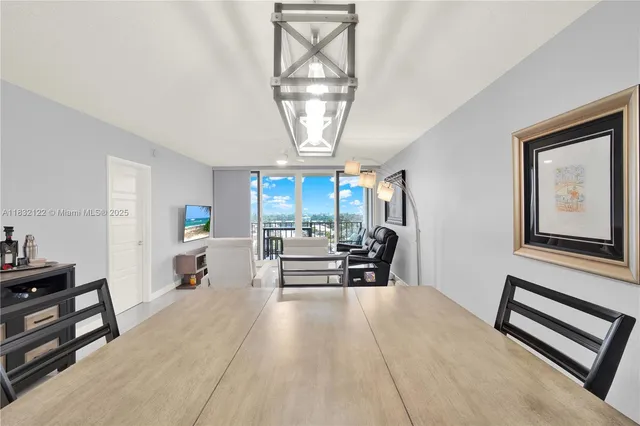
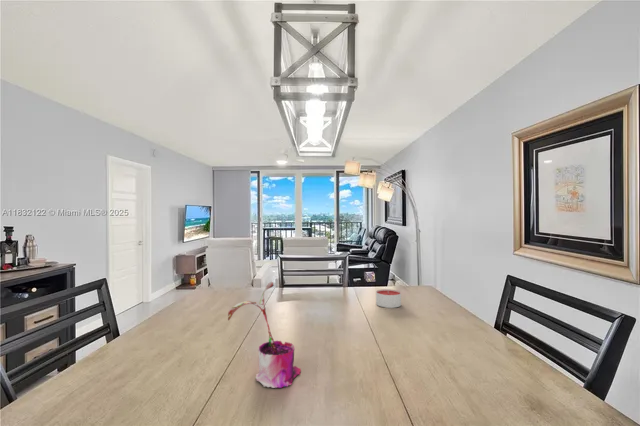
+ candle (388, 297)
+ potted plant (268, 329)
